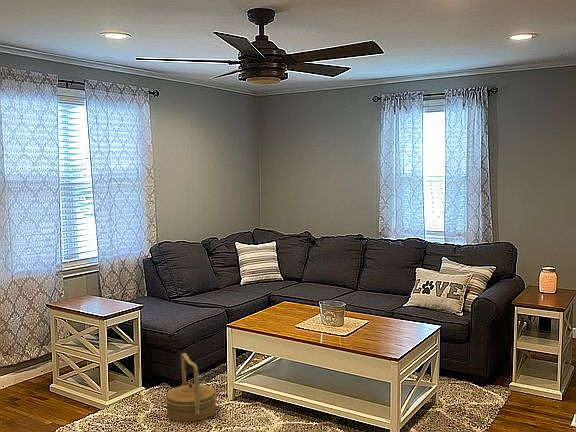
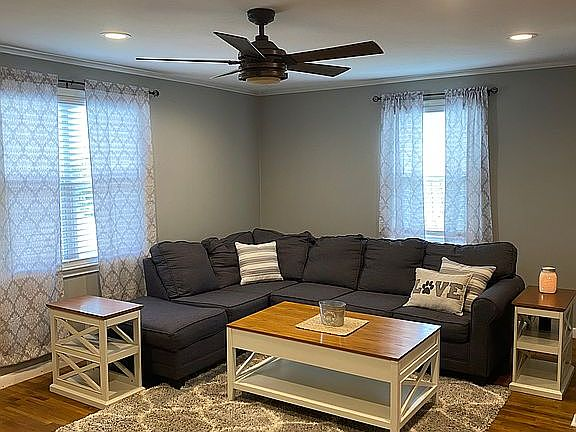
- basket (190, 385)
